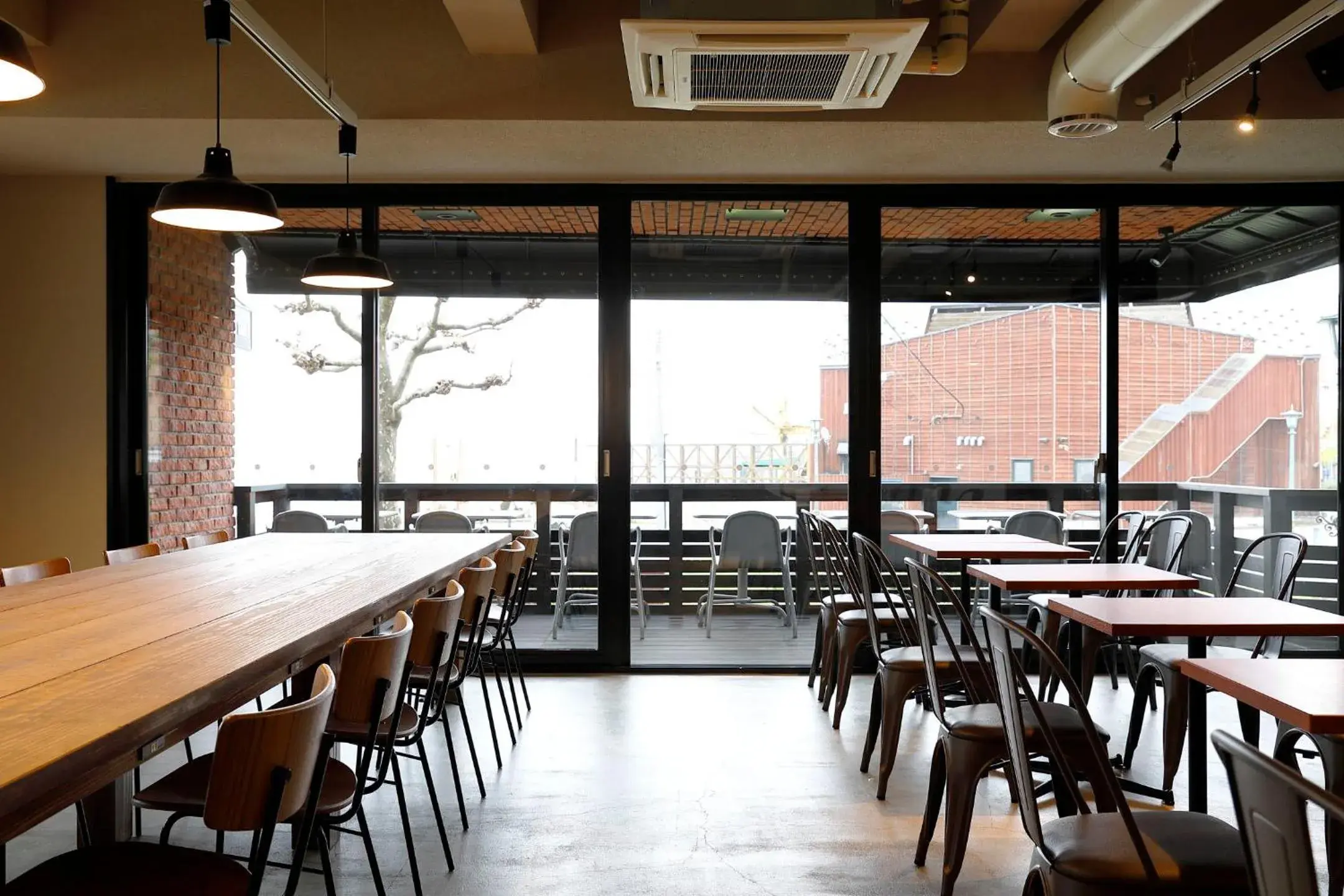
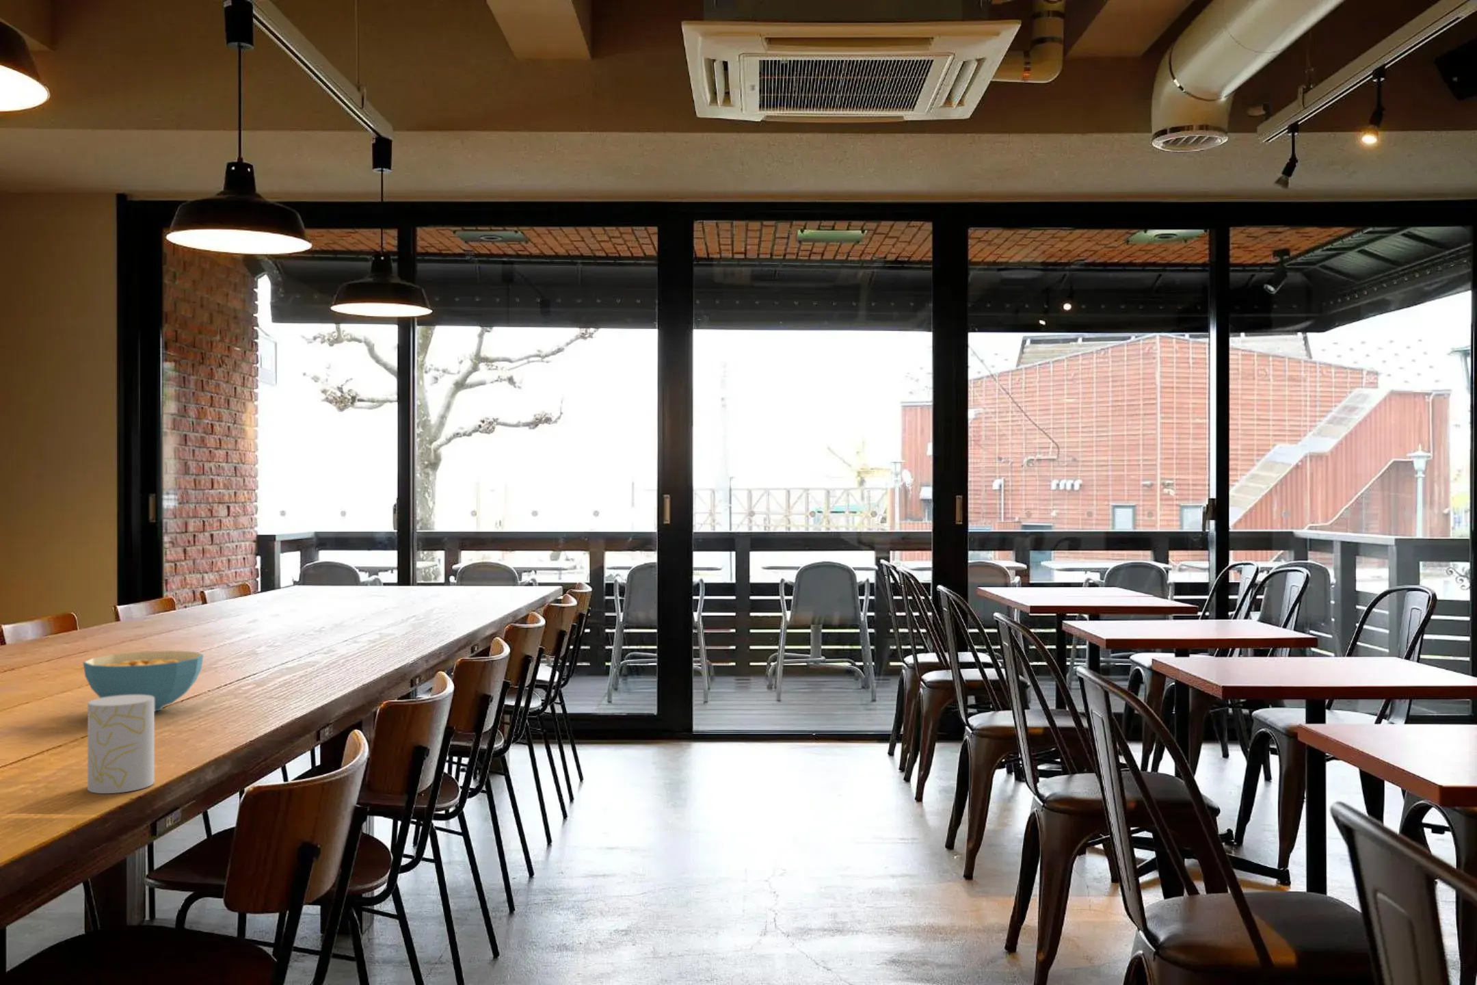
+ cereal bowl (144, 684)
+ cup (121, 742)
